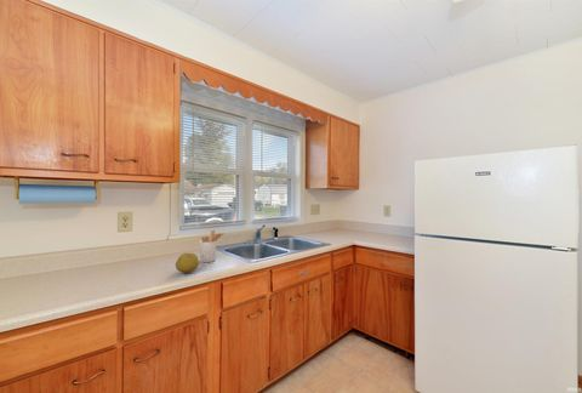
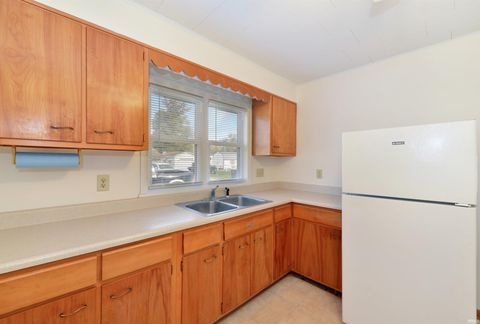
- fruit (187, 262)
- utensil holder (211, 245)
